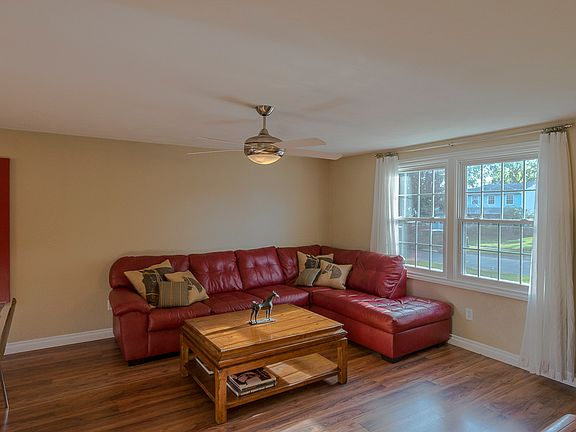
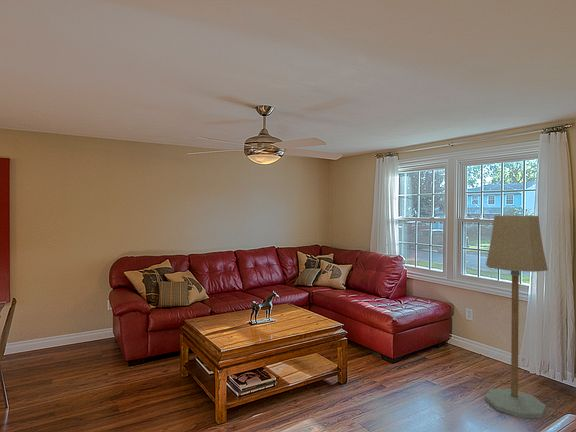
+ floor lamp (515, 310)
